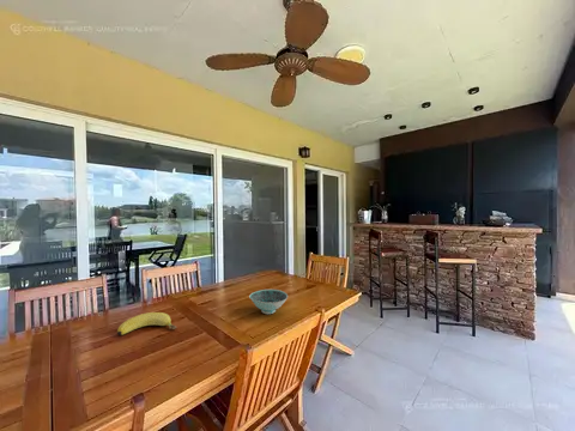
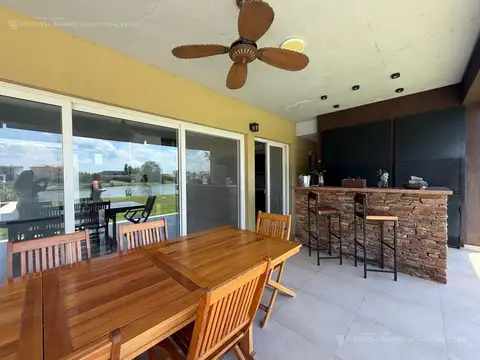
- bowl (268, 303)
- banana (146, 324)
